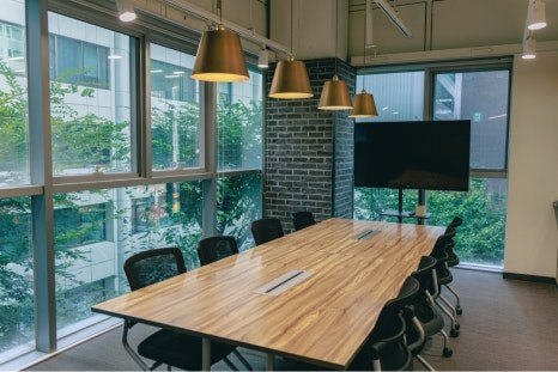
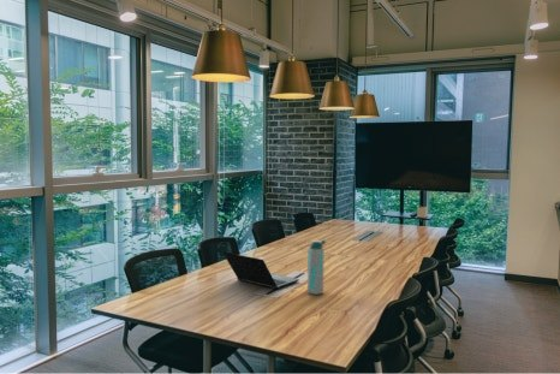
+ laptop (261, 266)
+ water bottle (316, 266)
